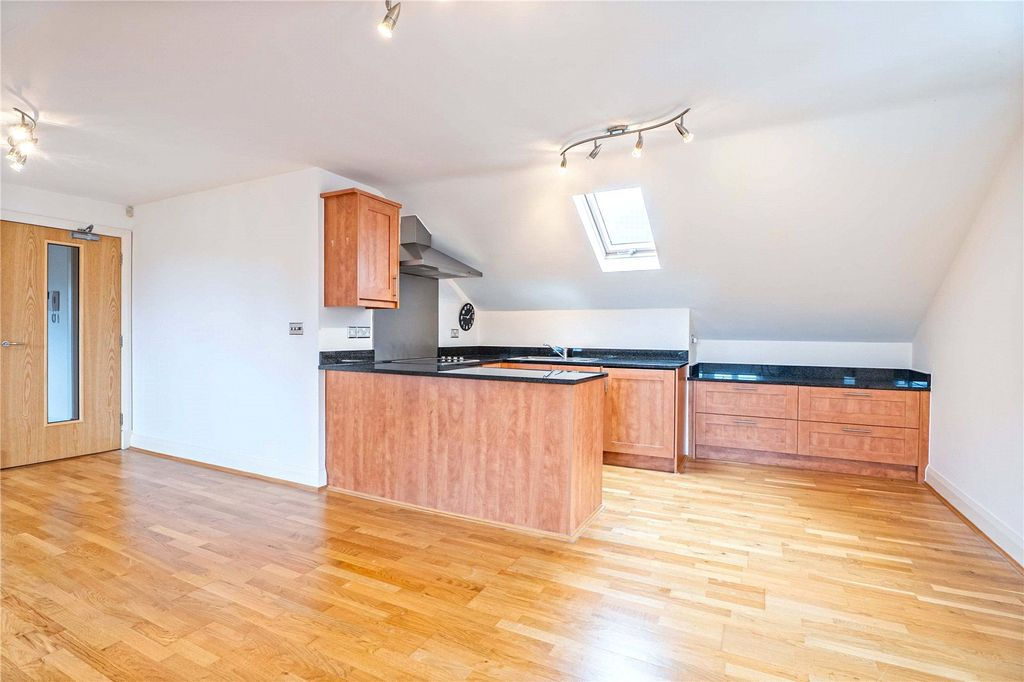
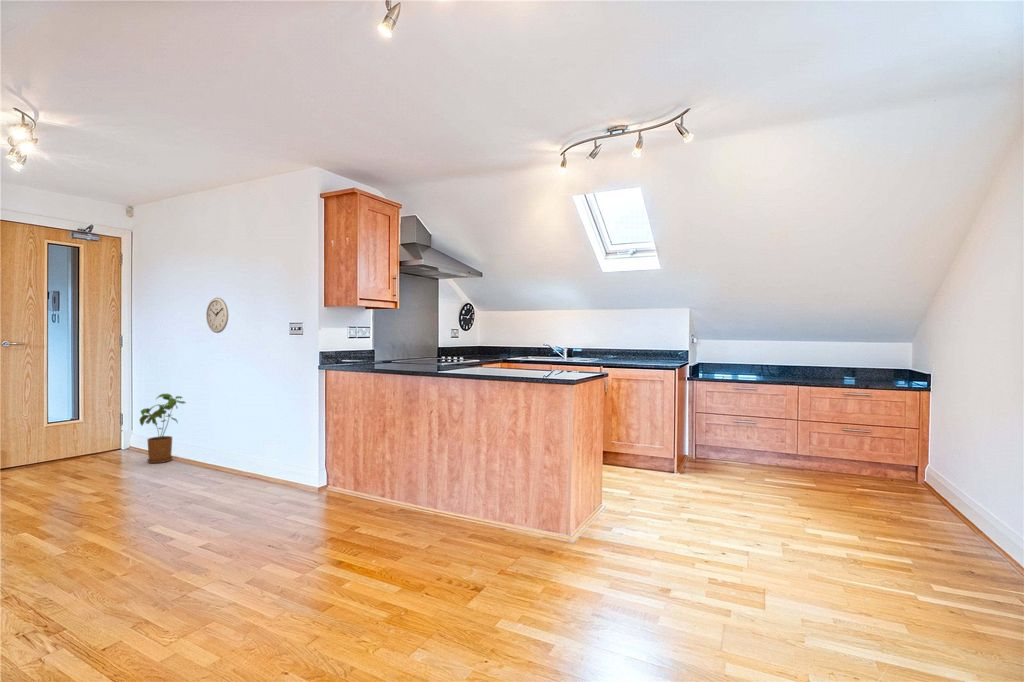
+ house plant (158, 428)
+ wall clock (216, 315)
